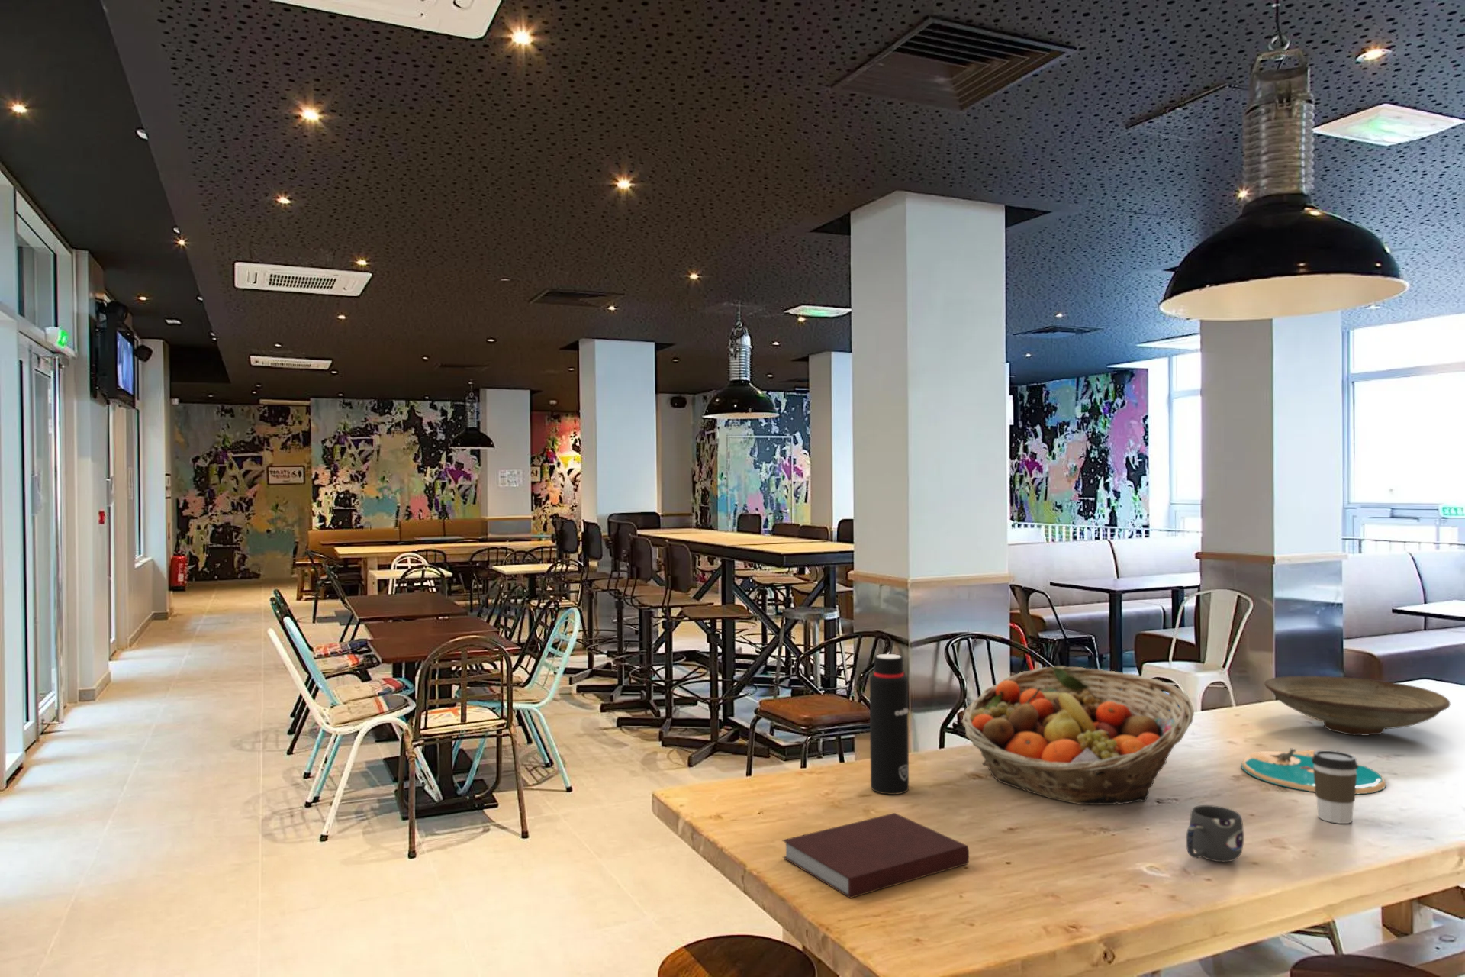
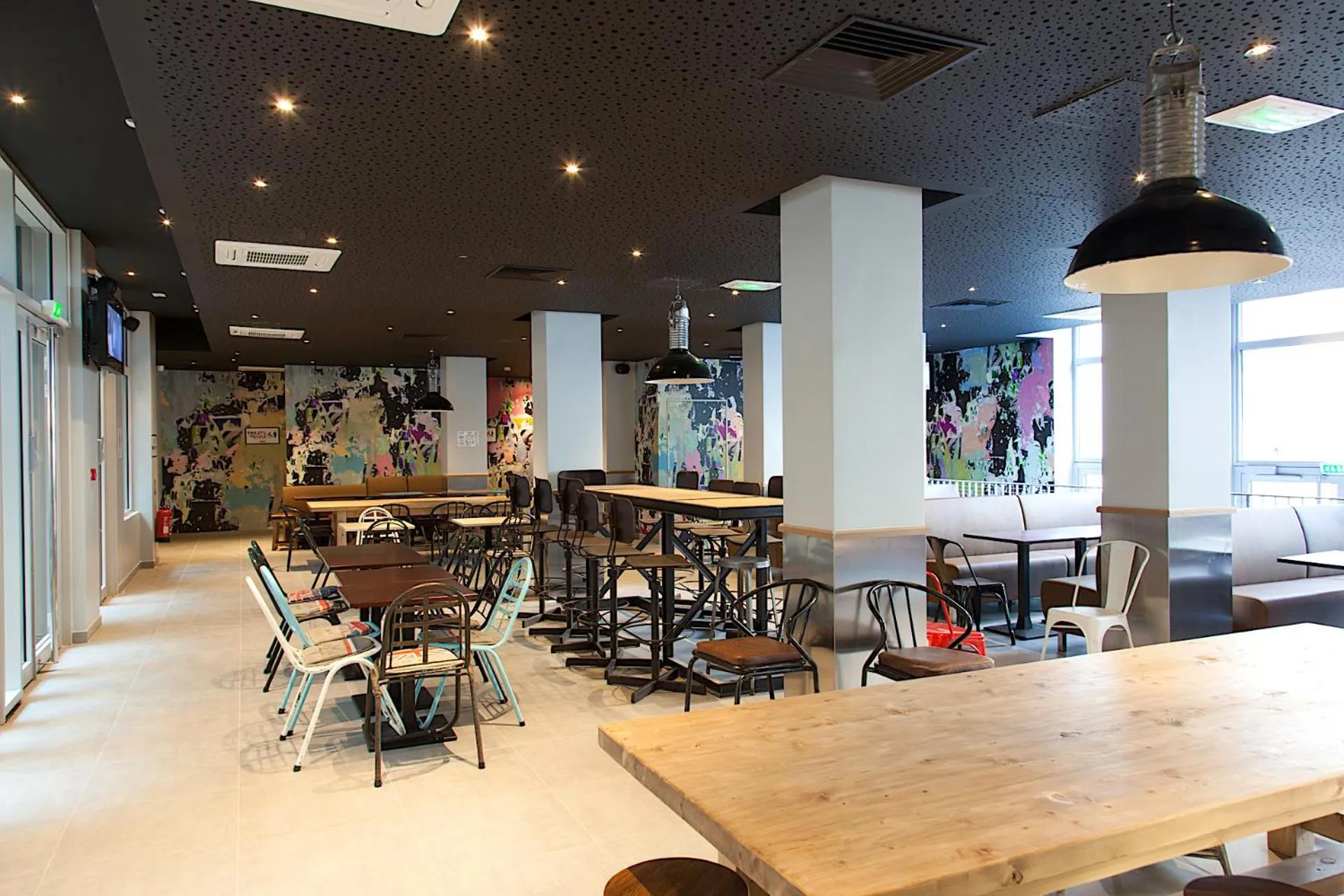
- water bottle (892, 722)
- plate (1311, 762)
- mug (1210, 836)
- fruit basket (1071, 731)
- decorative bowl (1353, 709)
- coffee cup (1334, 786)
- notebook (874, 852)
